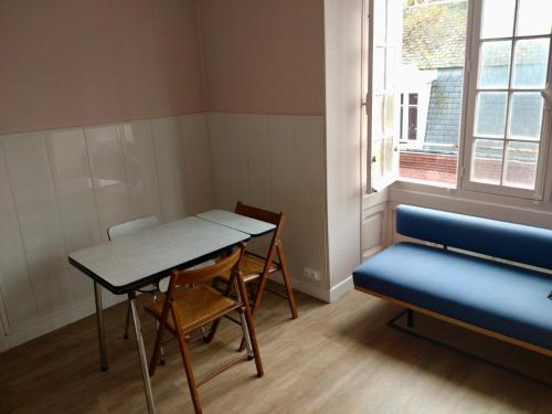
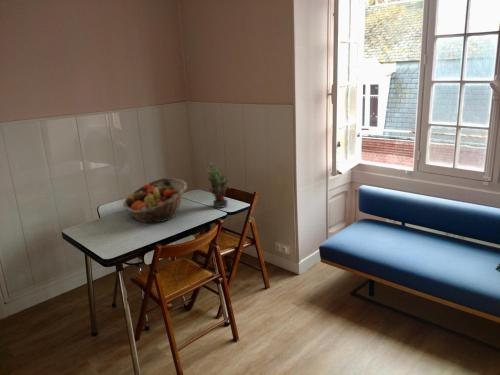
+ potted plant (218, 184)
+ fruit basket (155, 199)
